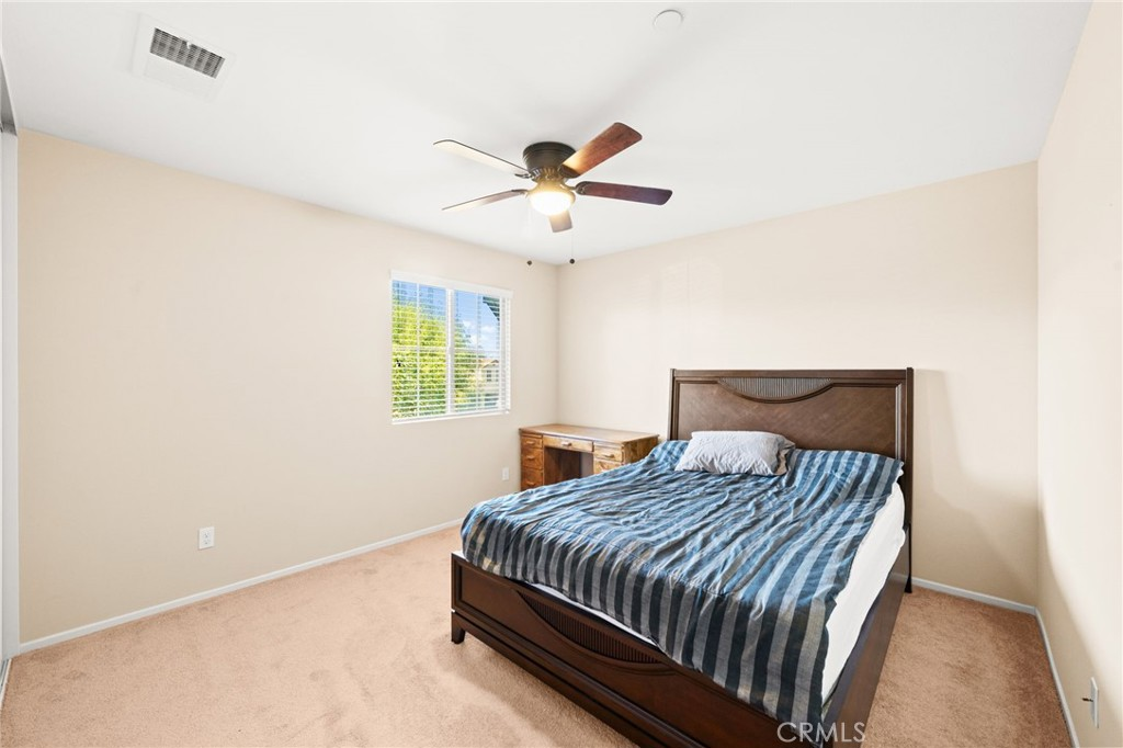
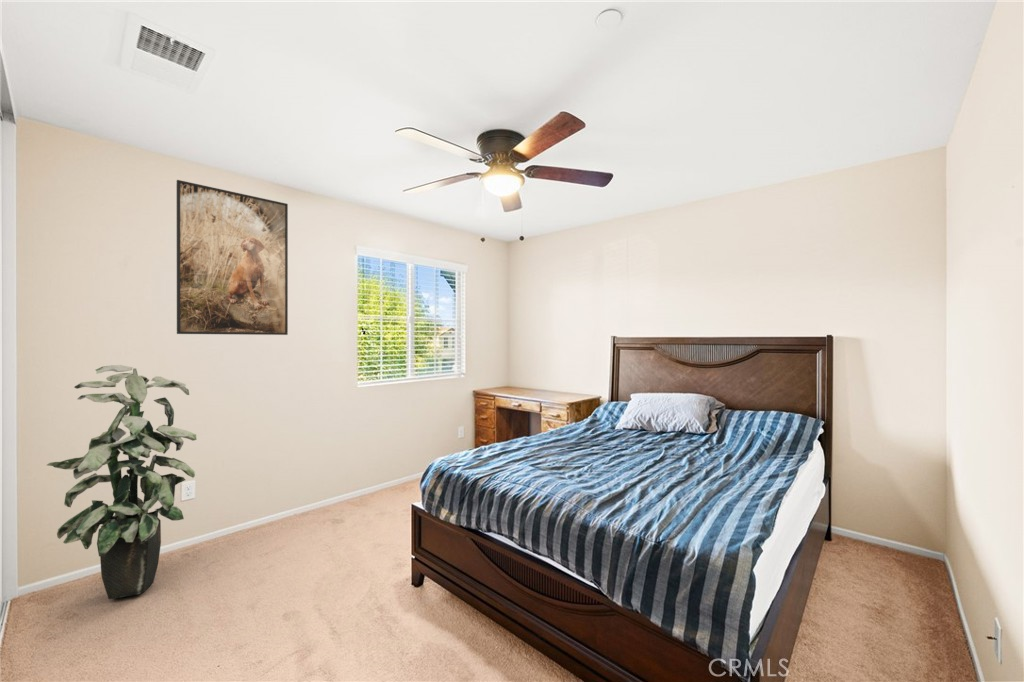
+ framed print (236, 263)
+ indoor plant (126, 476)
